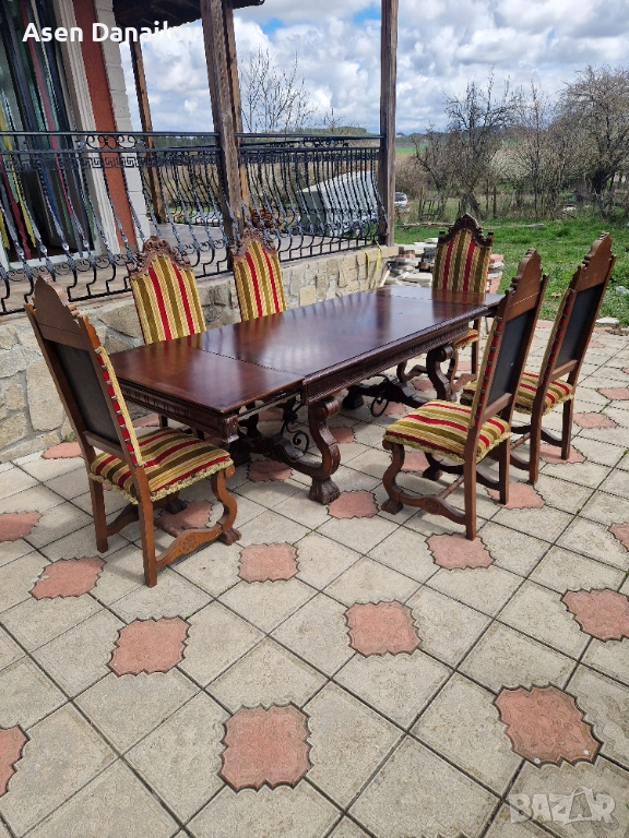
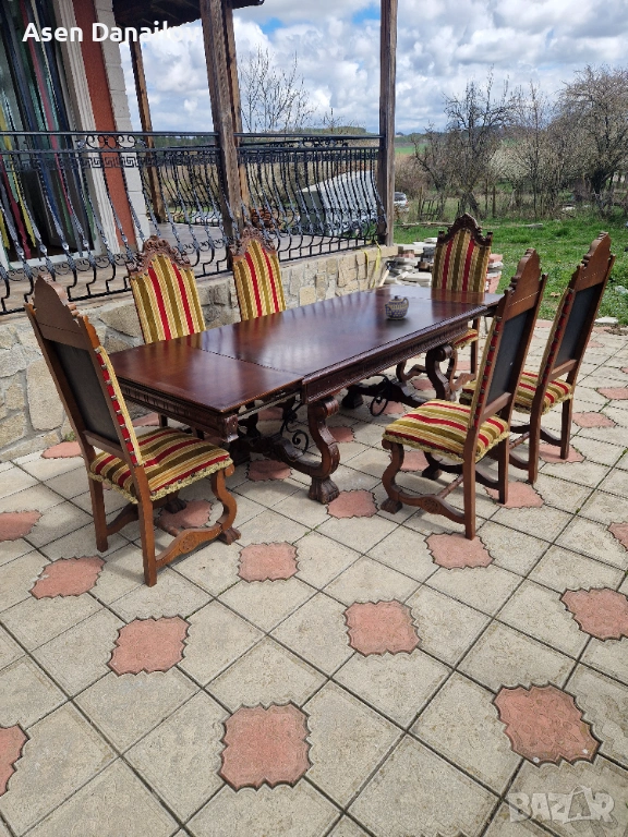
+ teapot (396, 306)
